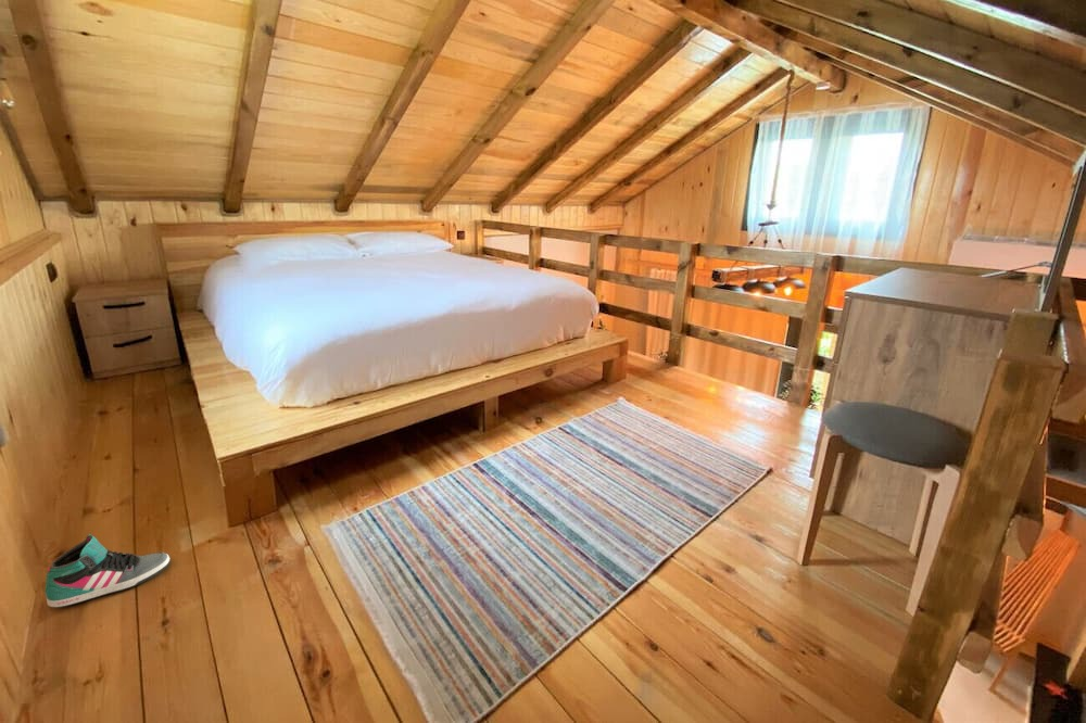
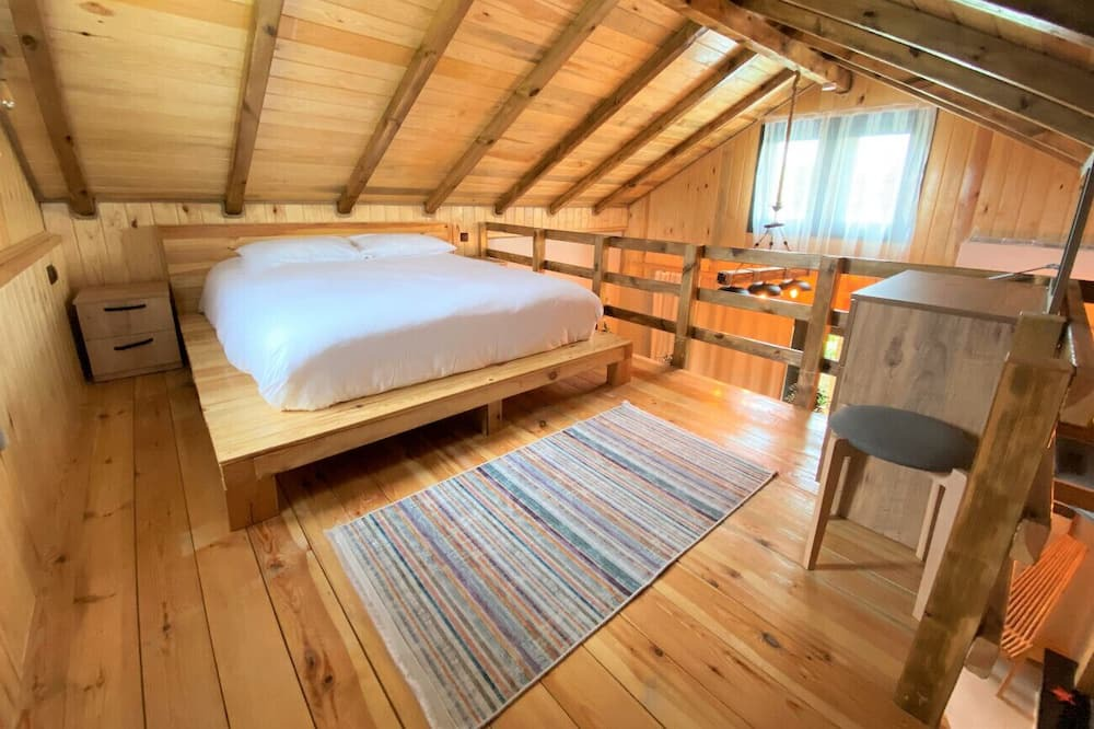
- sneaker (106, 559)
